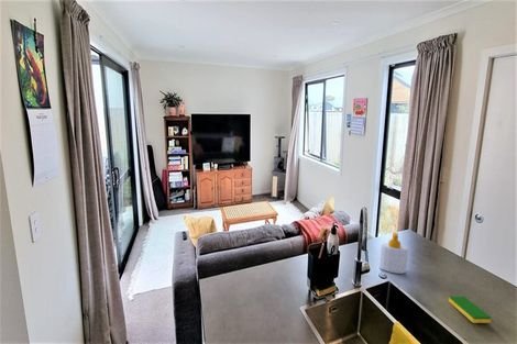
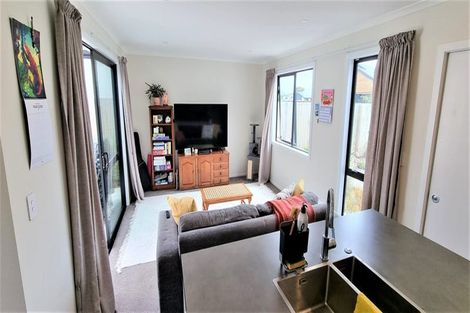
- soap bottle (394, 251)
- dish sponge (468, 308)
